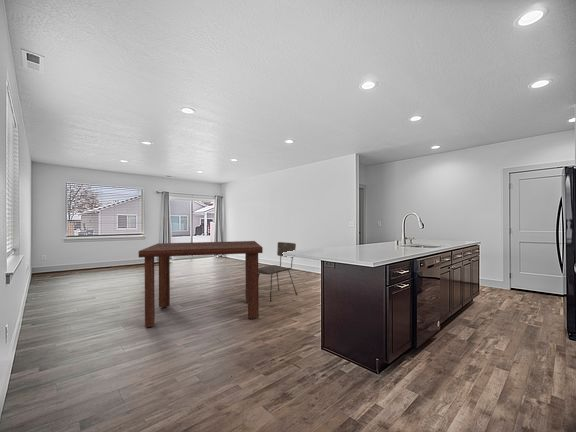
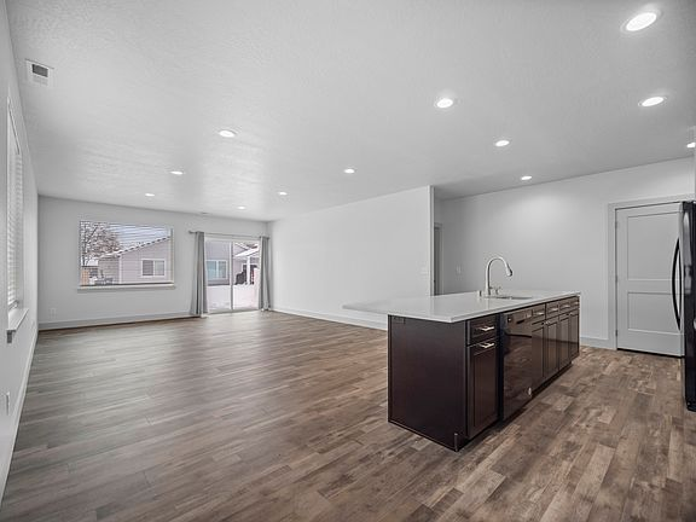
- dining table (206, 254)
- dining chair (275, 269)
